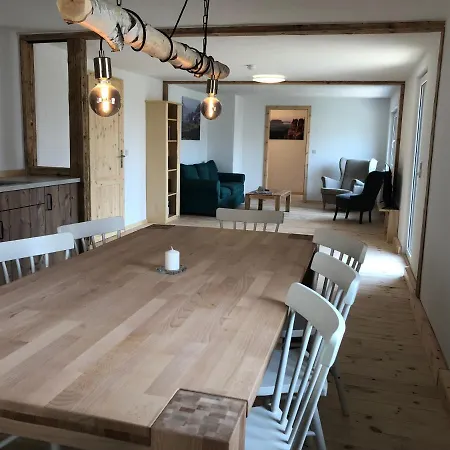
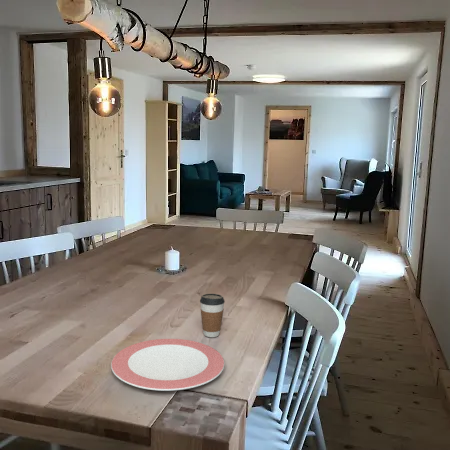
+ coffee cup (211, 315)
+ plate (168, 364)
